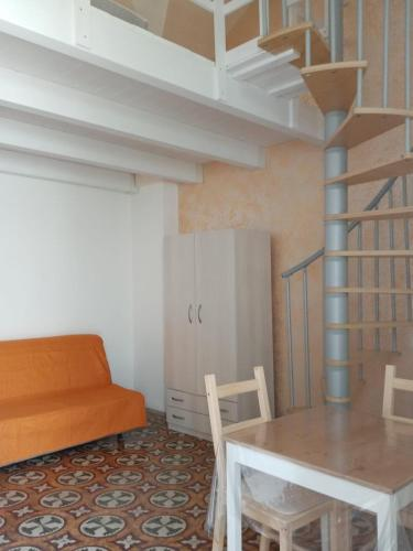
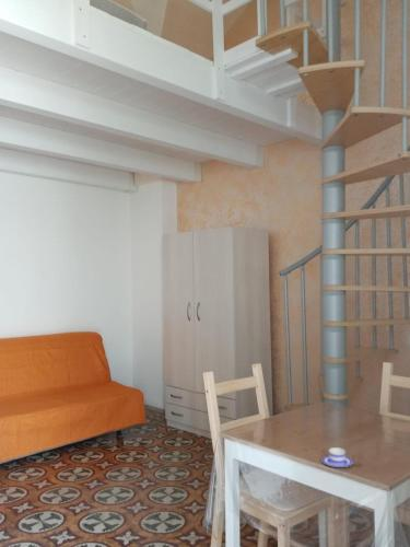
+ teacup (337, 456)
